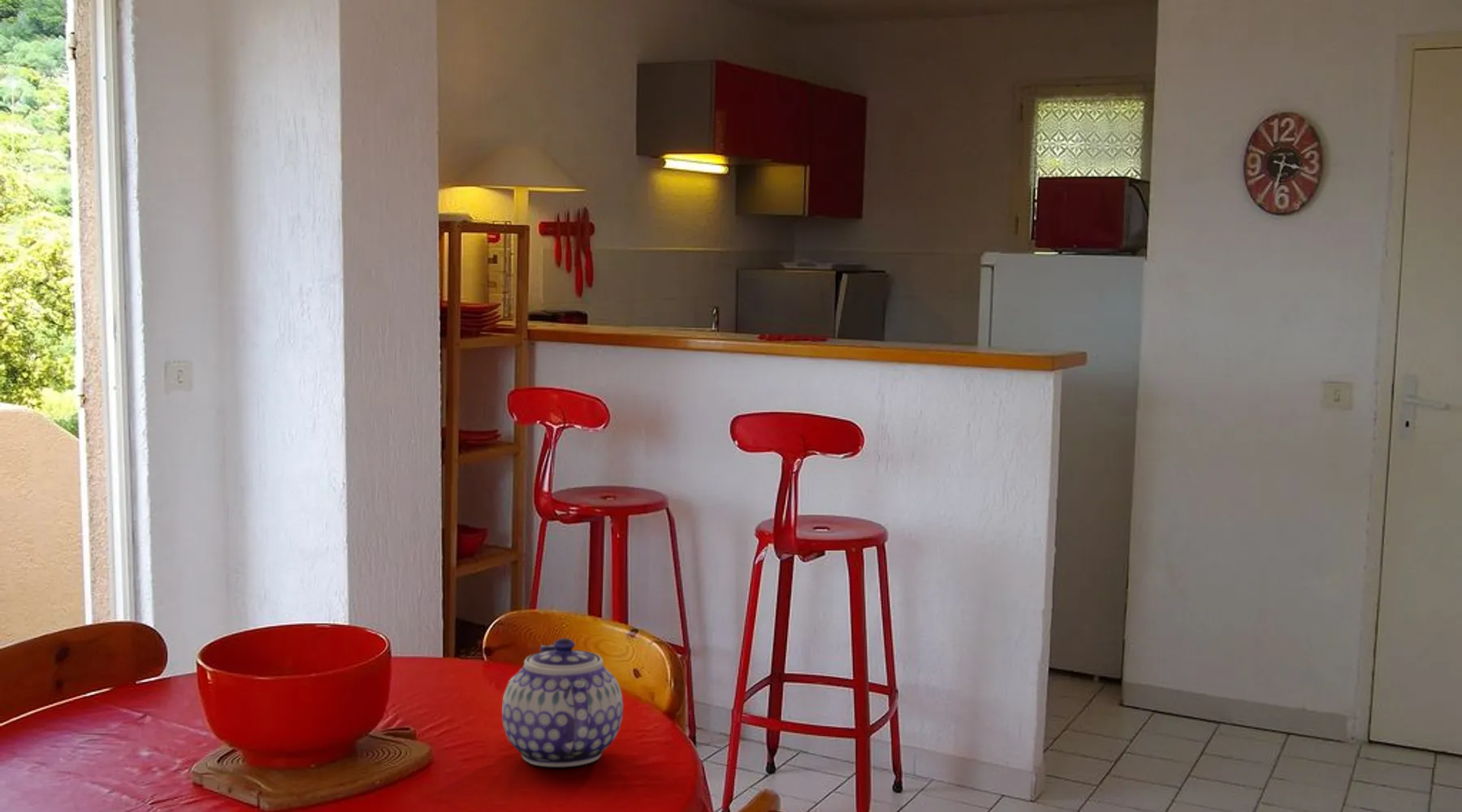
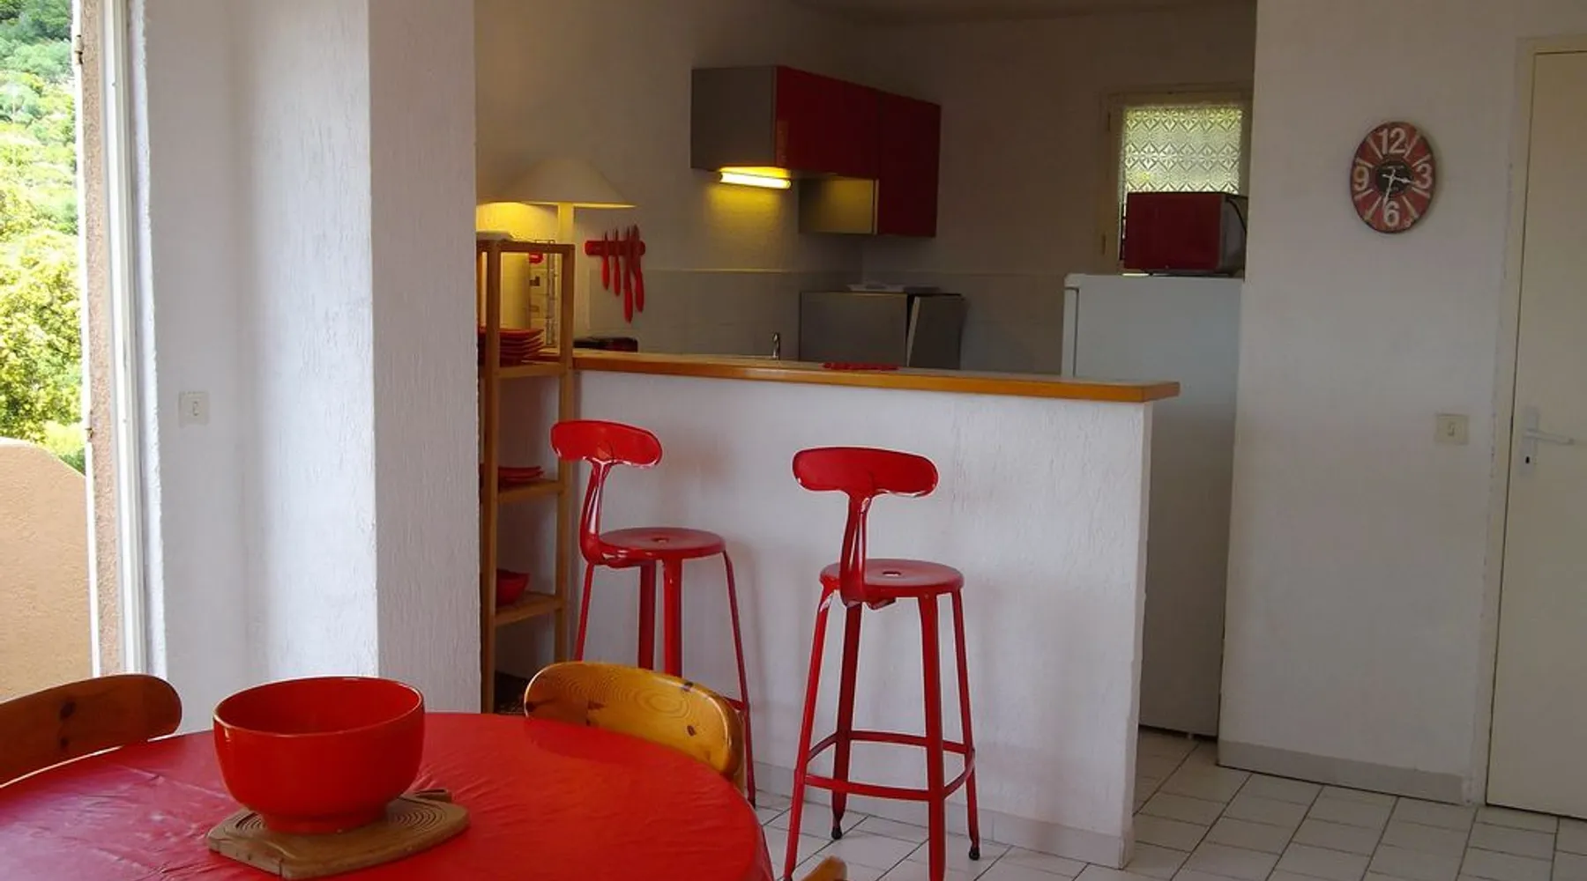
- teapot (562, 697)
